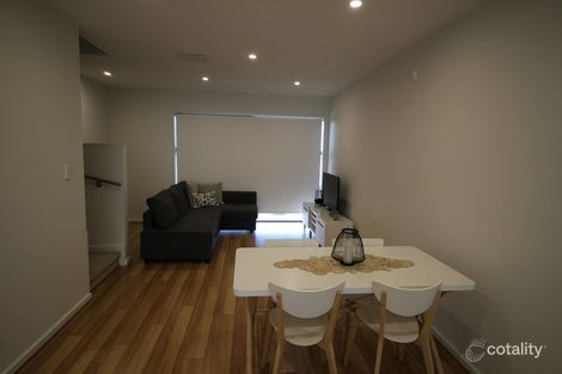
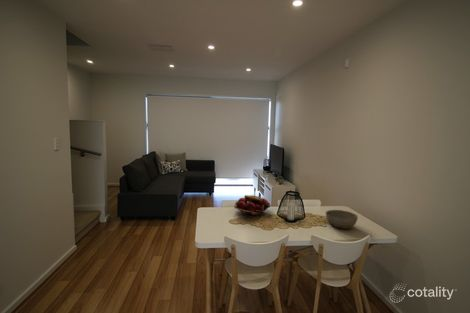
+ bowl (340, 219)
+ fruit basket (251, 204)
